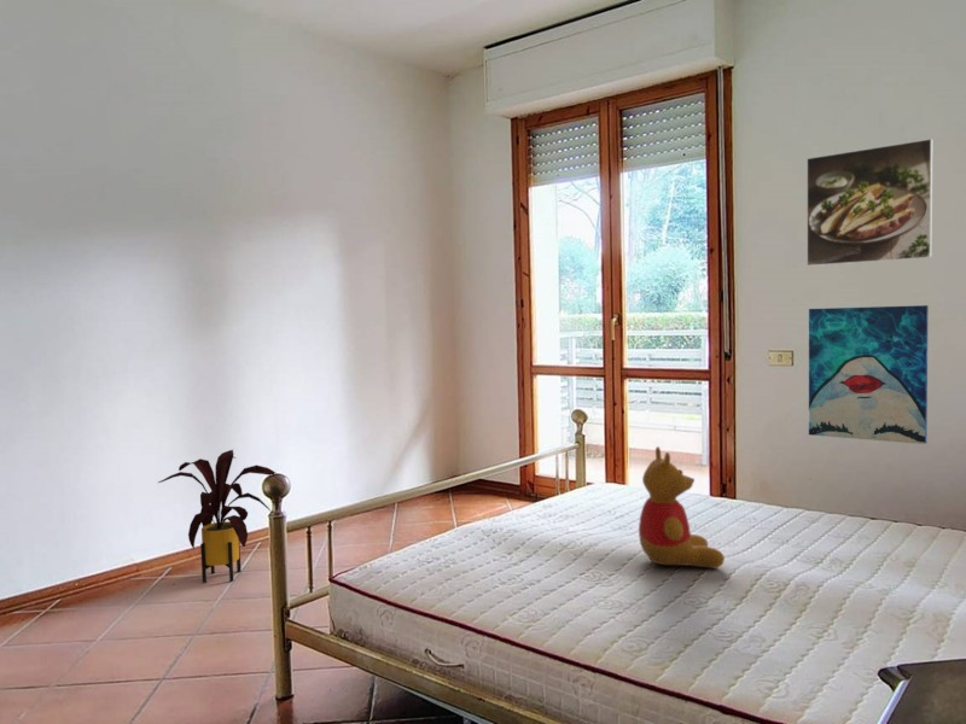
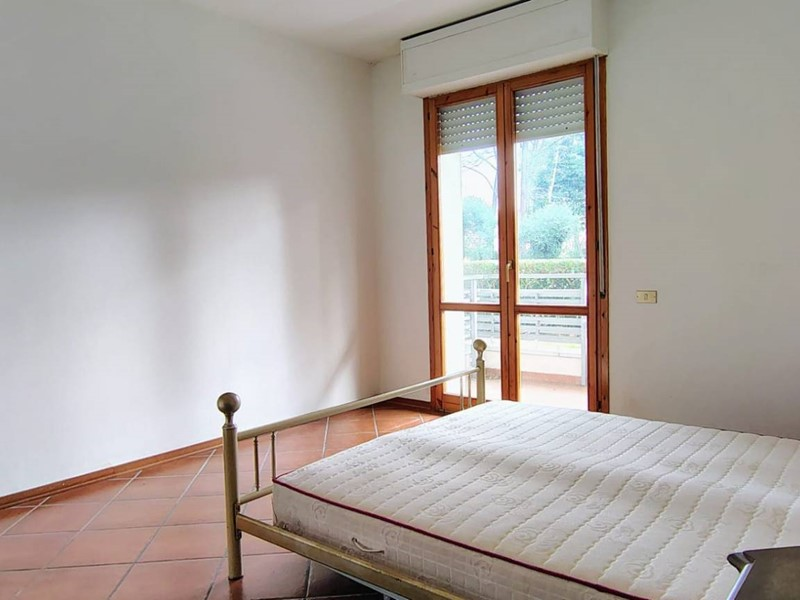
- house plant (214, 515)
- wall art (865, 373)
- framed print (866, 205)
- teddy bear (679, 504)
